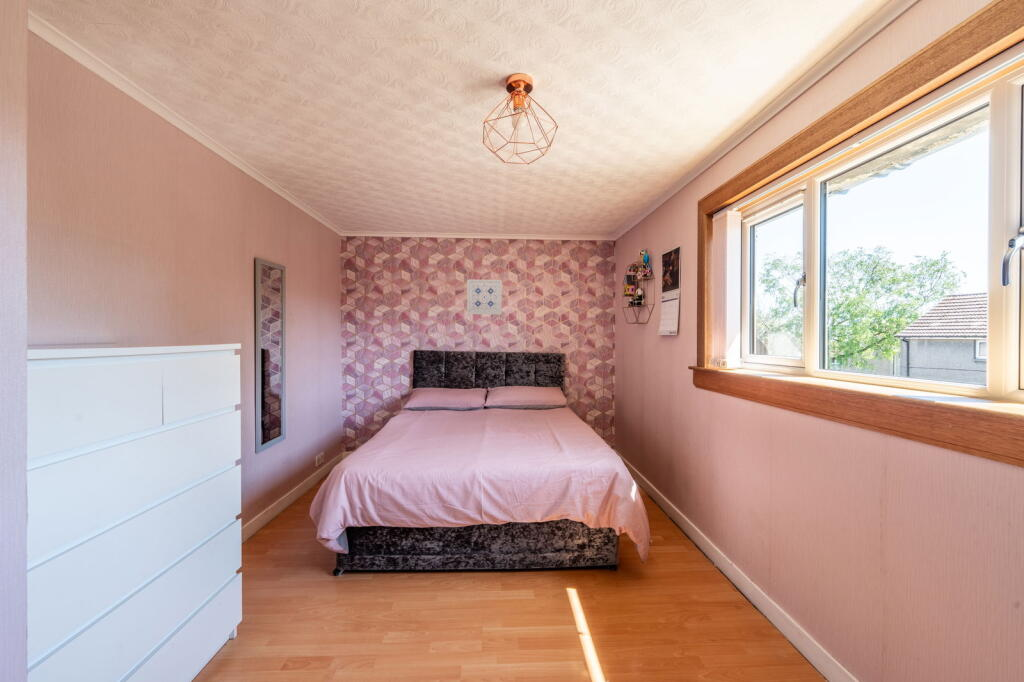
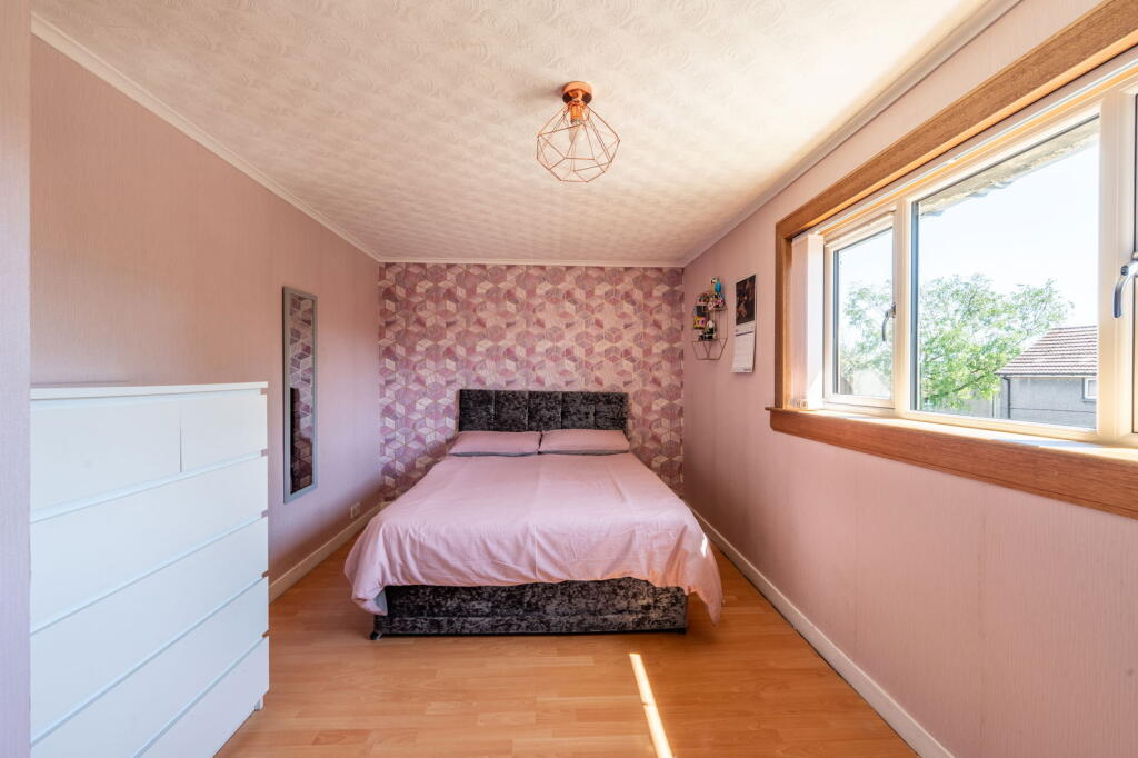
- wall art (484, 297)
